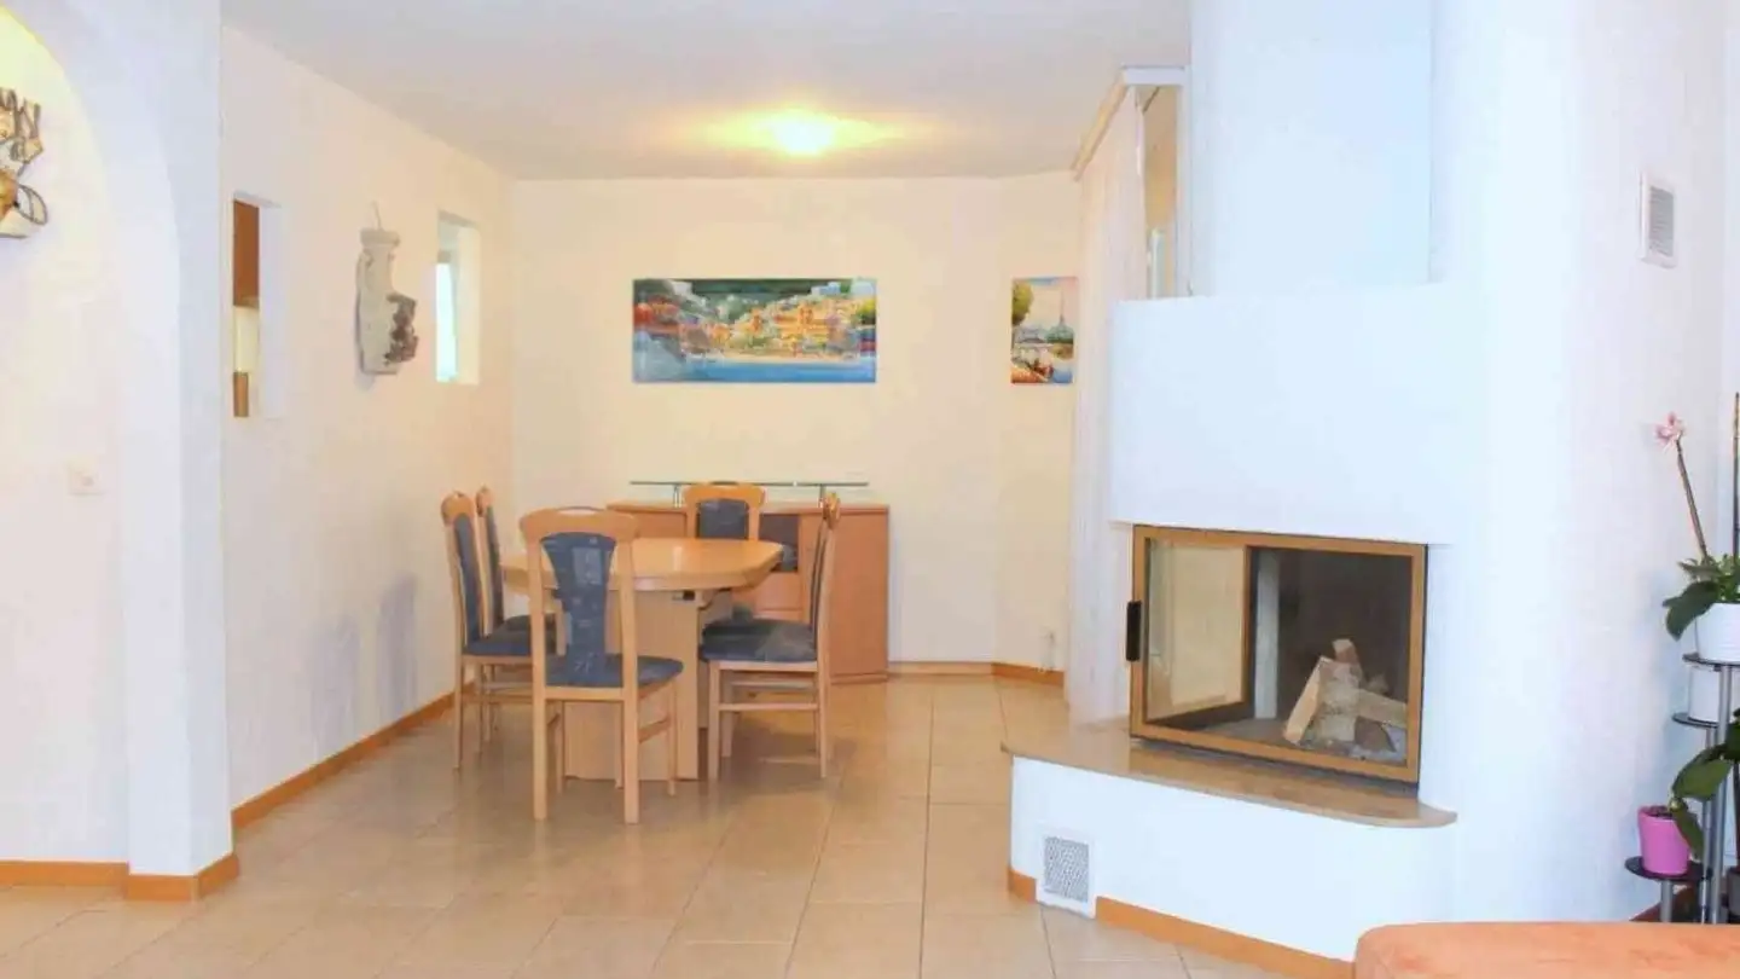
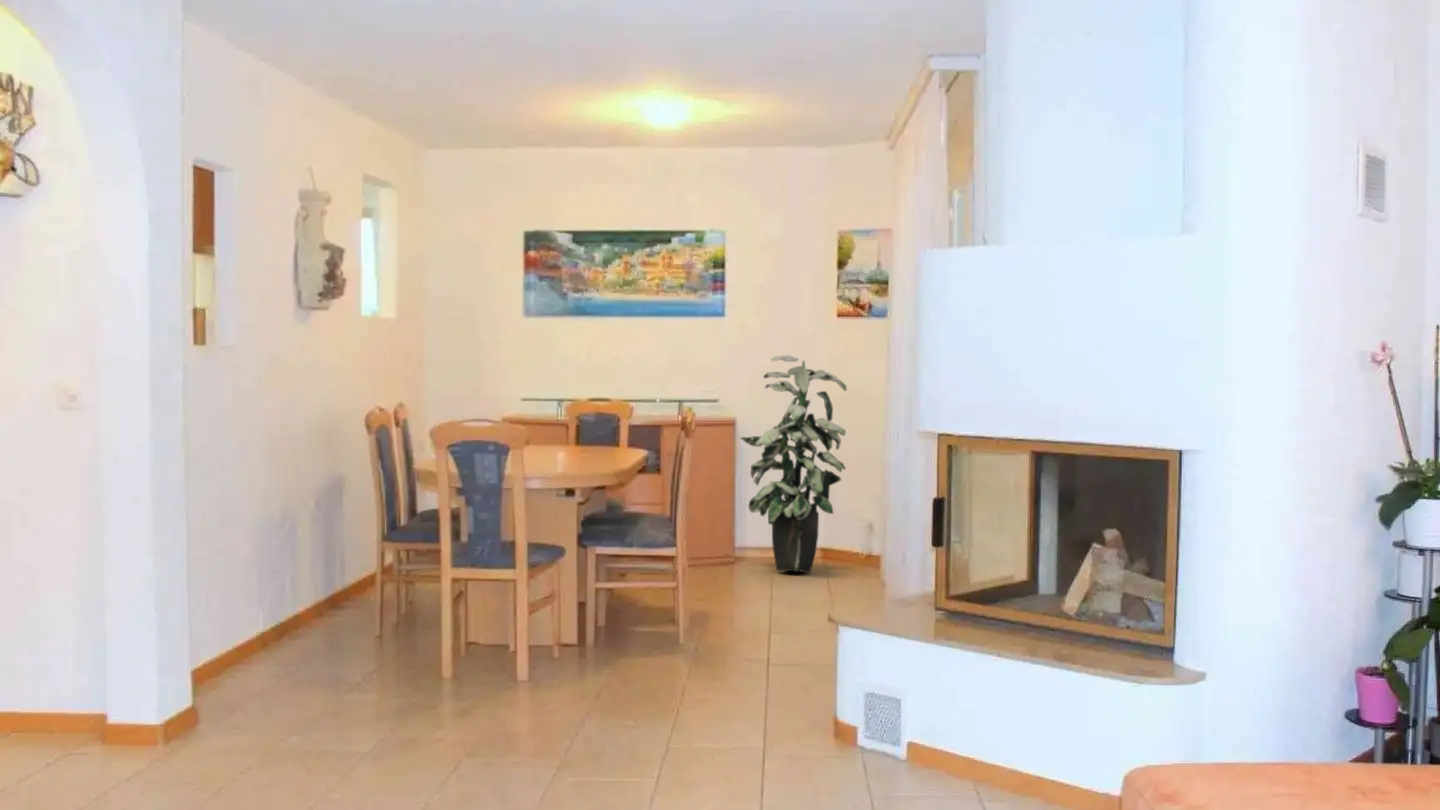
+ indoor plant (793, 463)
